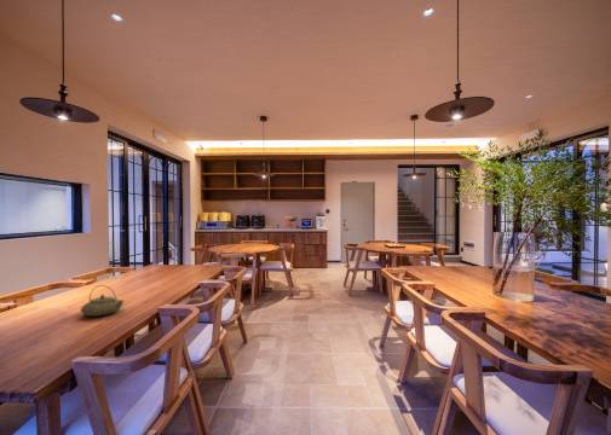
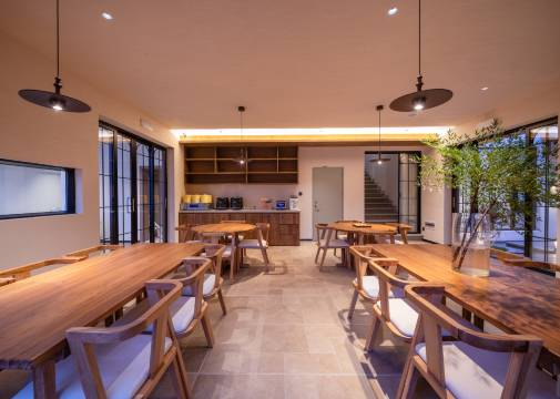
- teapot (104, 298)
